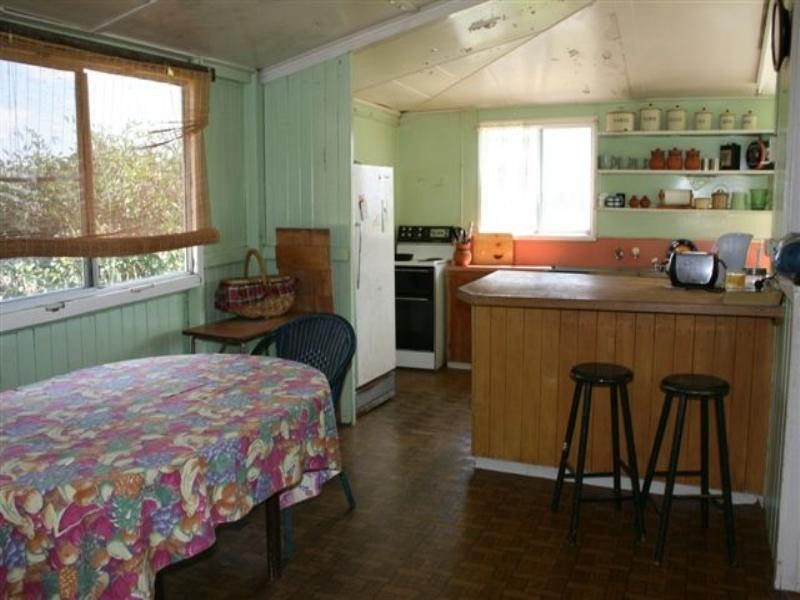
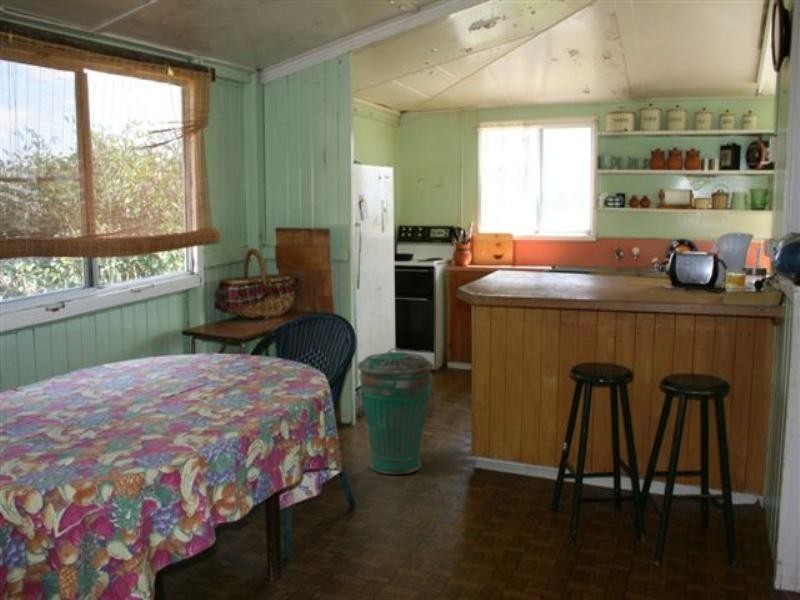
+ trash can (395, 407)
